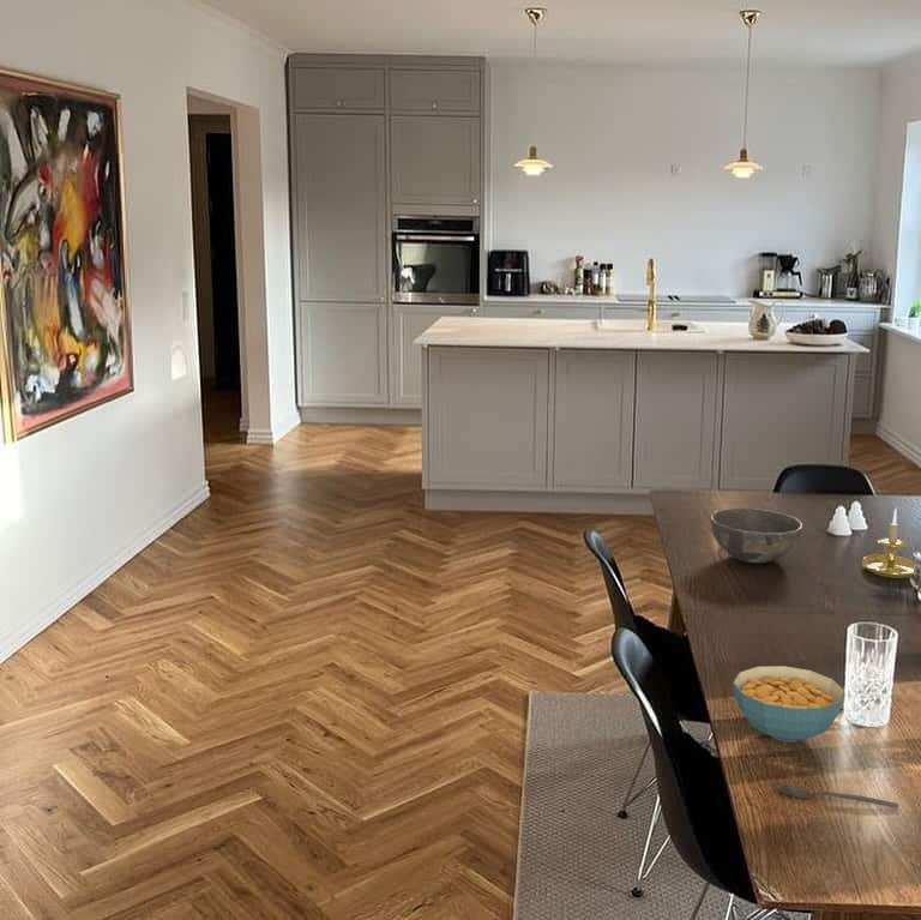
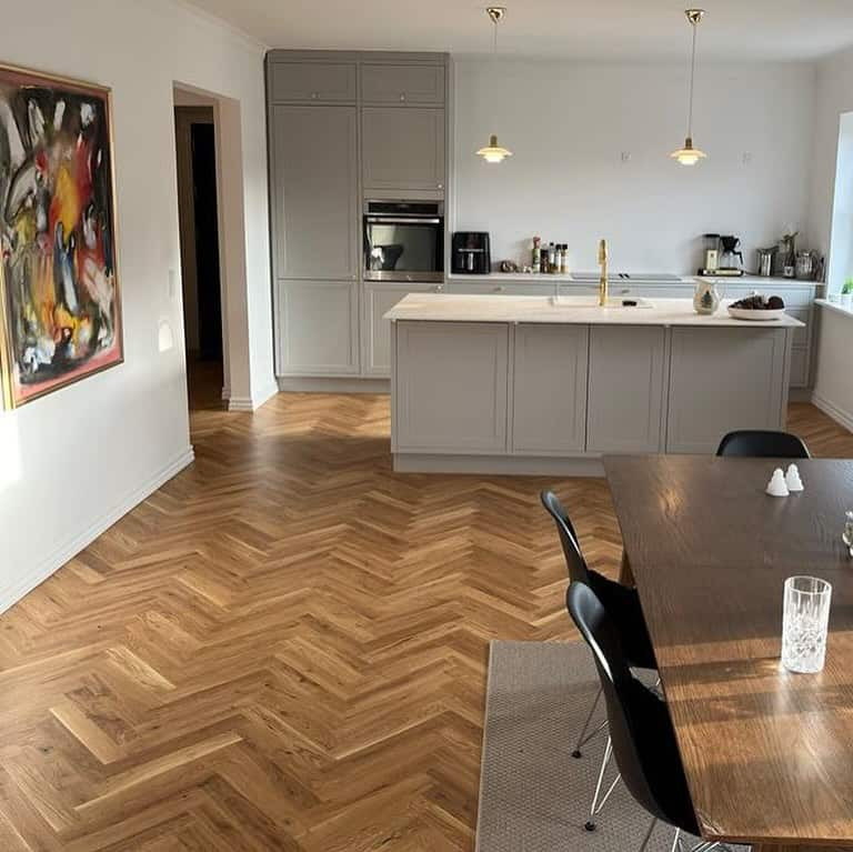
- candle holder (891, 537)
- cereal bowl (785, 710)
- bowl (754, 539)
- spoon (835, 795)
